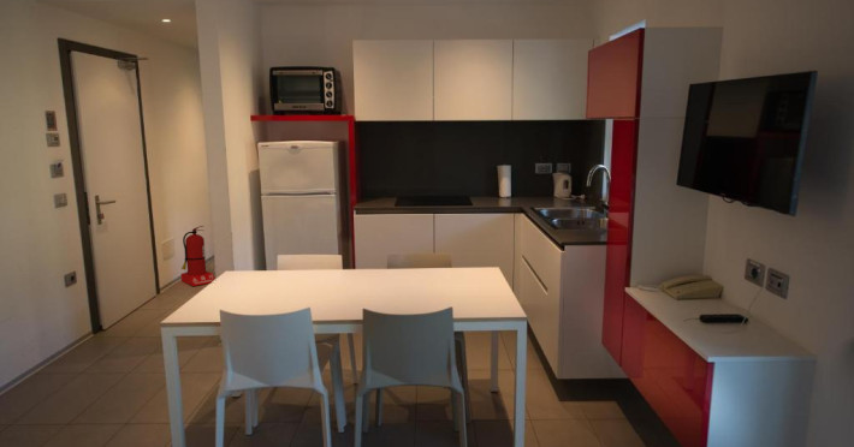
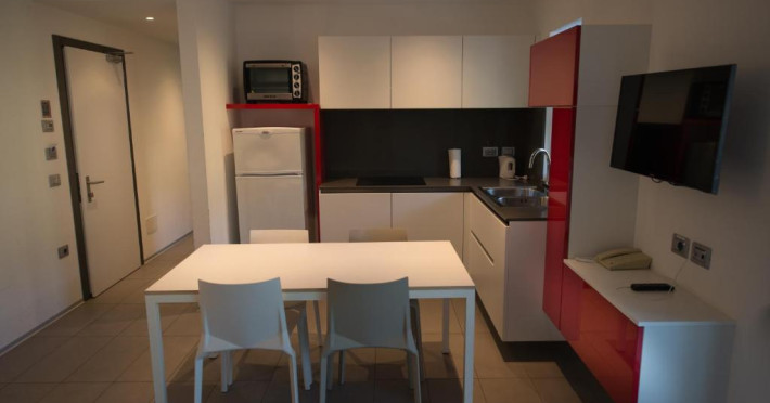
- fire extinguisher (196, 254)
